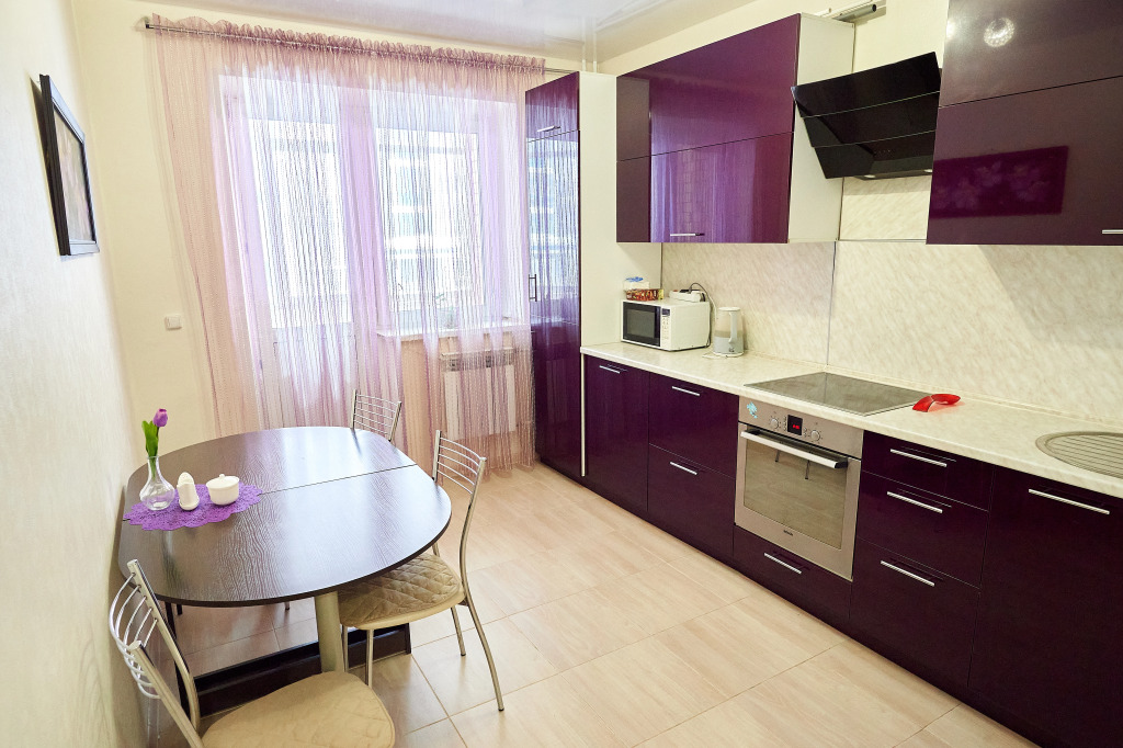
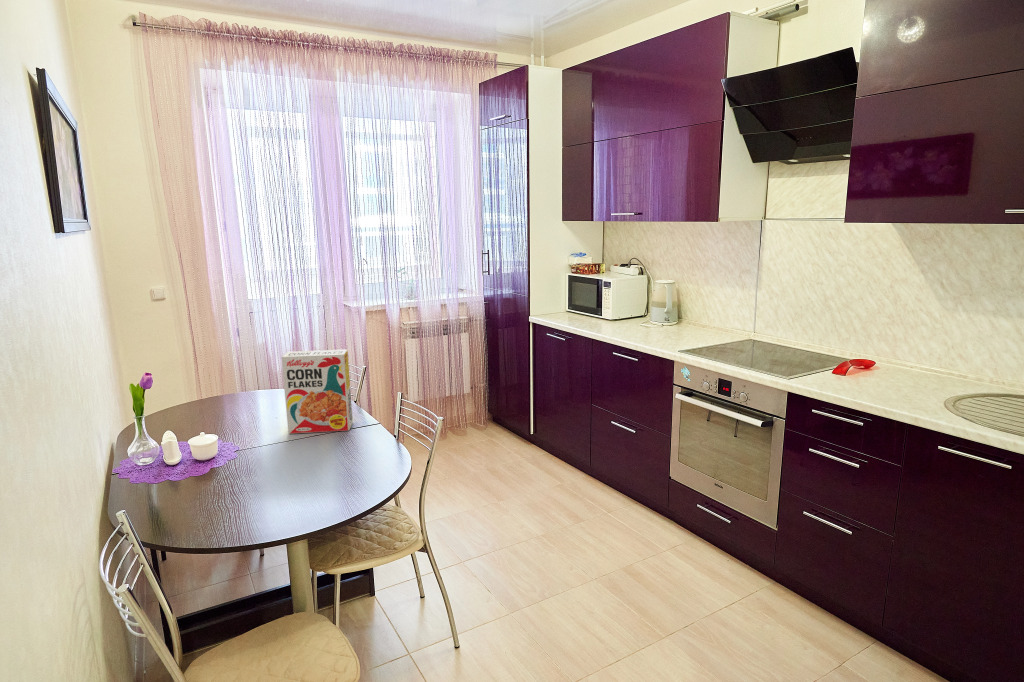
+ cereal box (318, 390)
